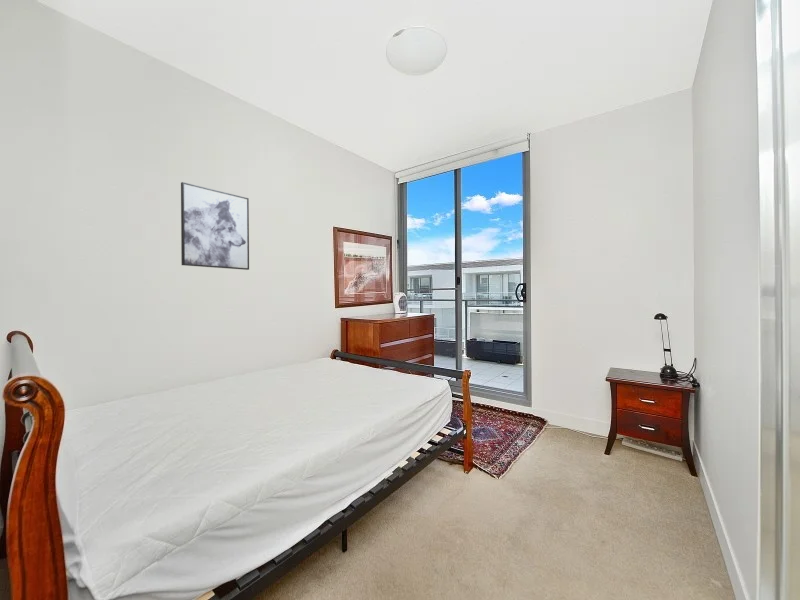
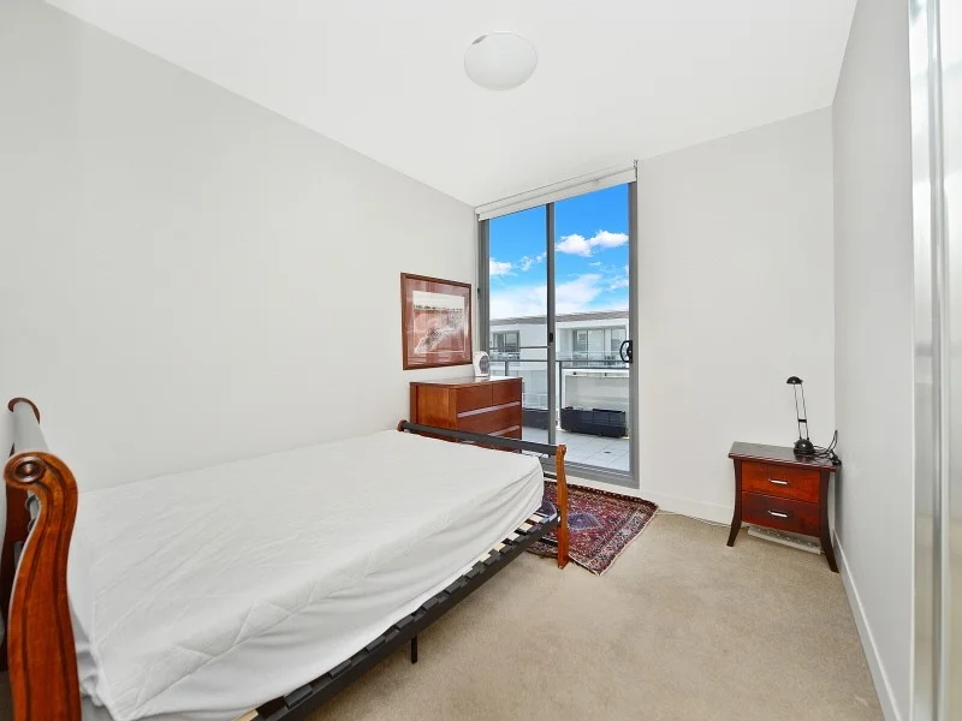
- wall art (217, 229)
